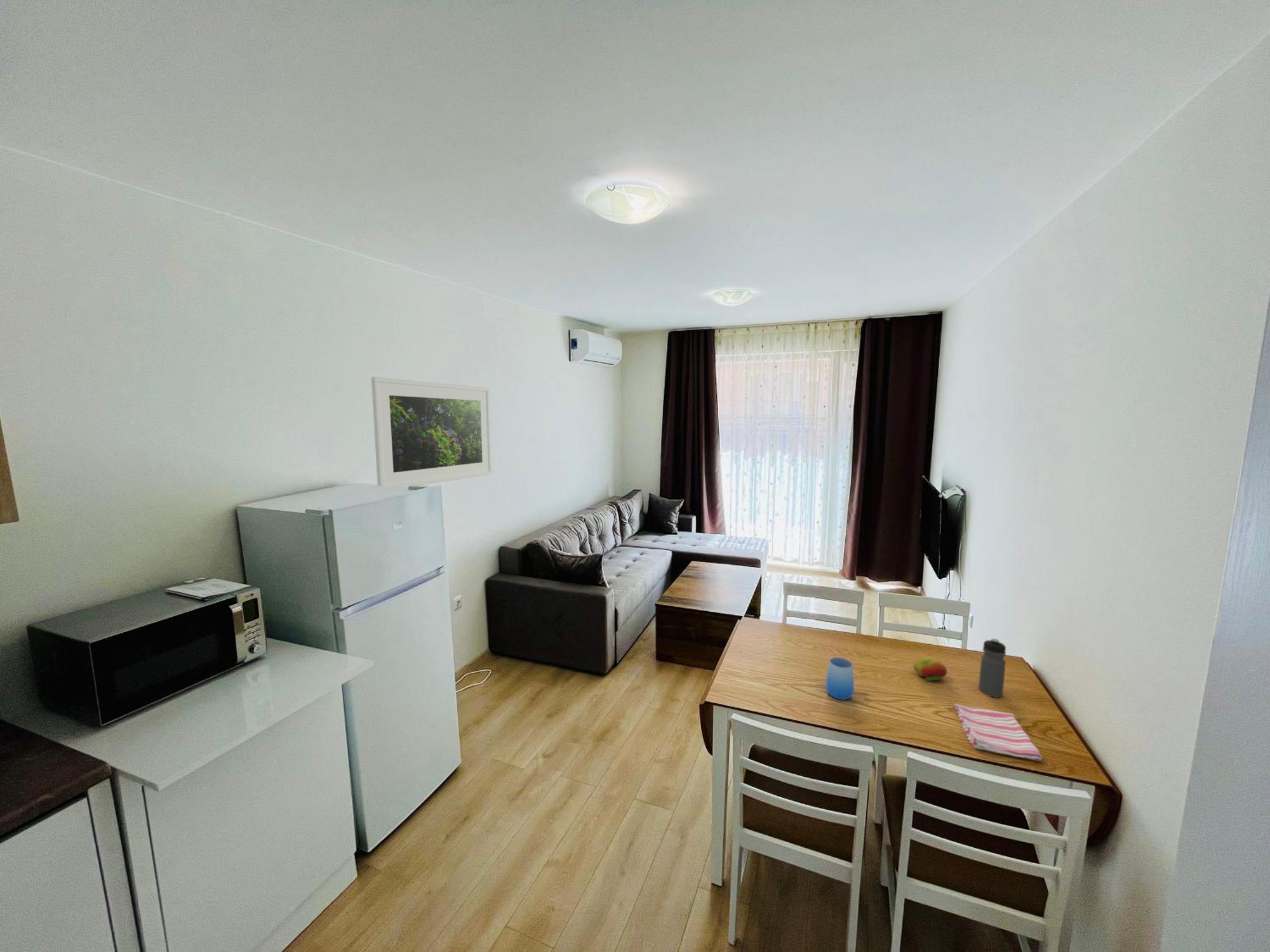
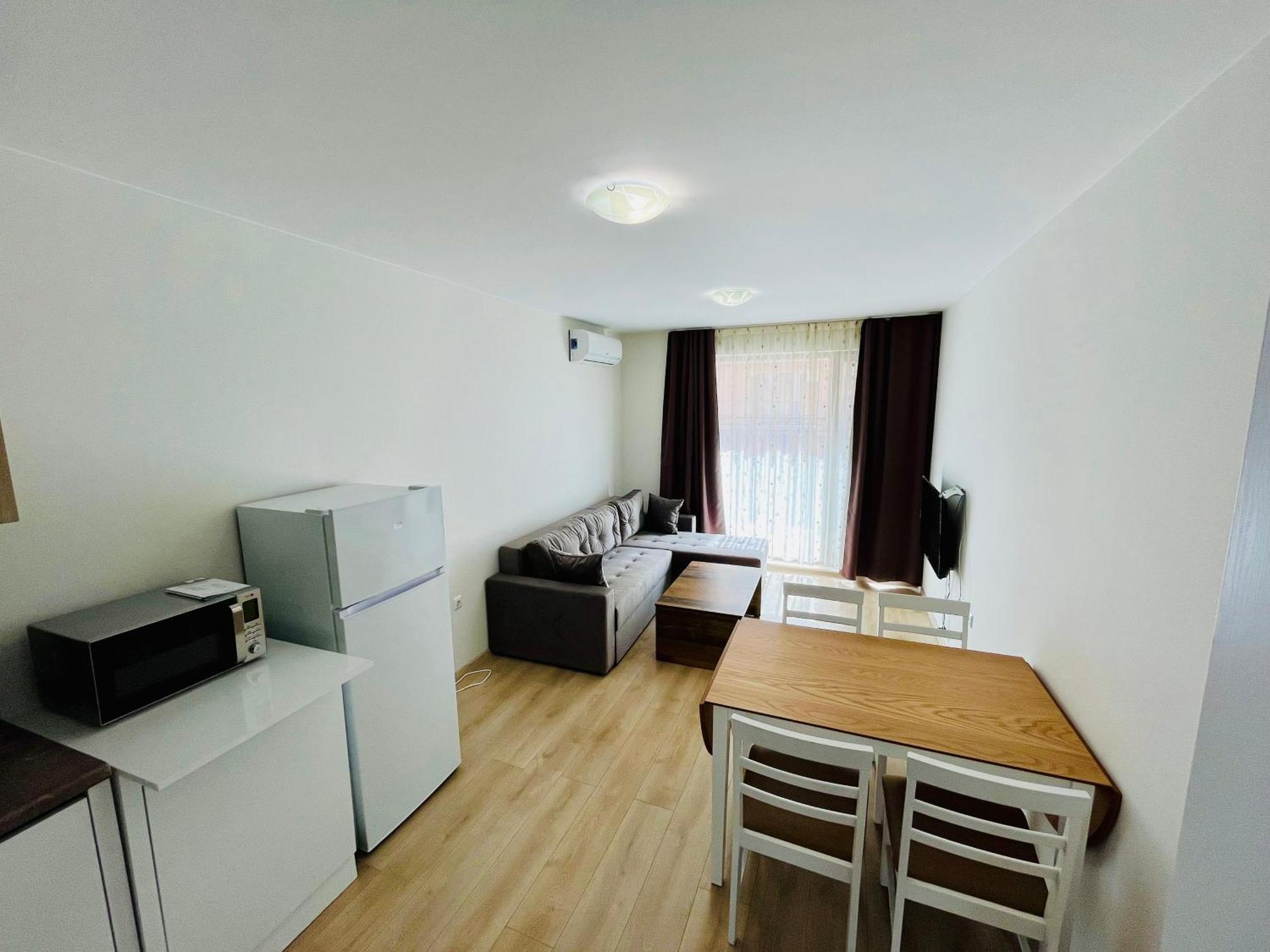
- fruit (930, 668)
- water bottle (993, 666)
- dish towel (994, 728)
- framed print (441, 433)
- cup (839, 678)
